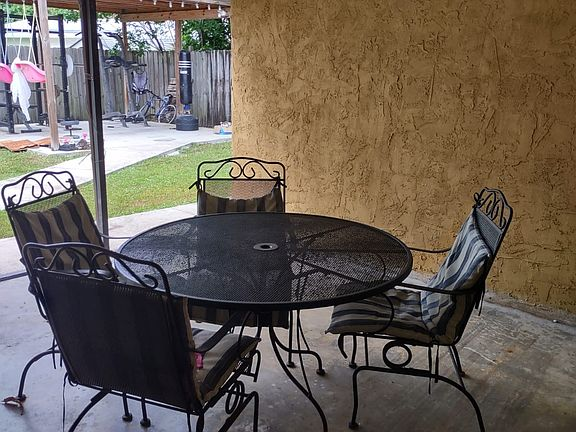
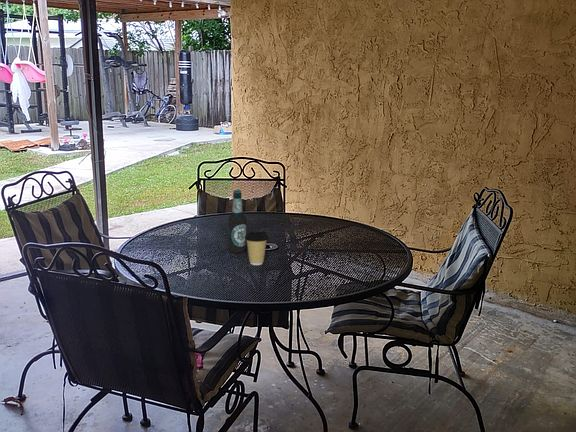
+ coffee cup (256, 248)
+ bottle (237, 221)
